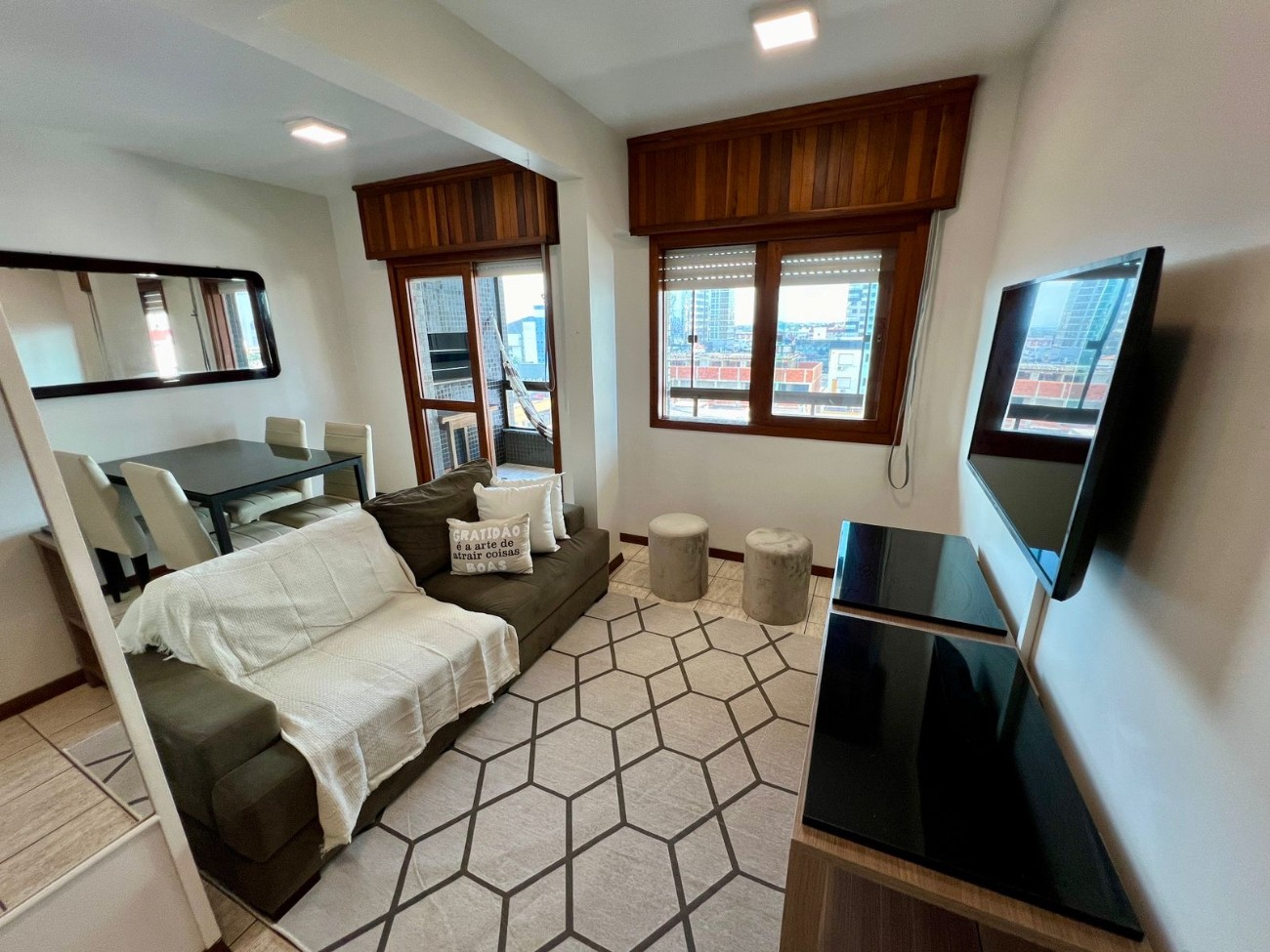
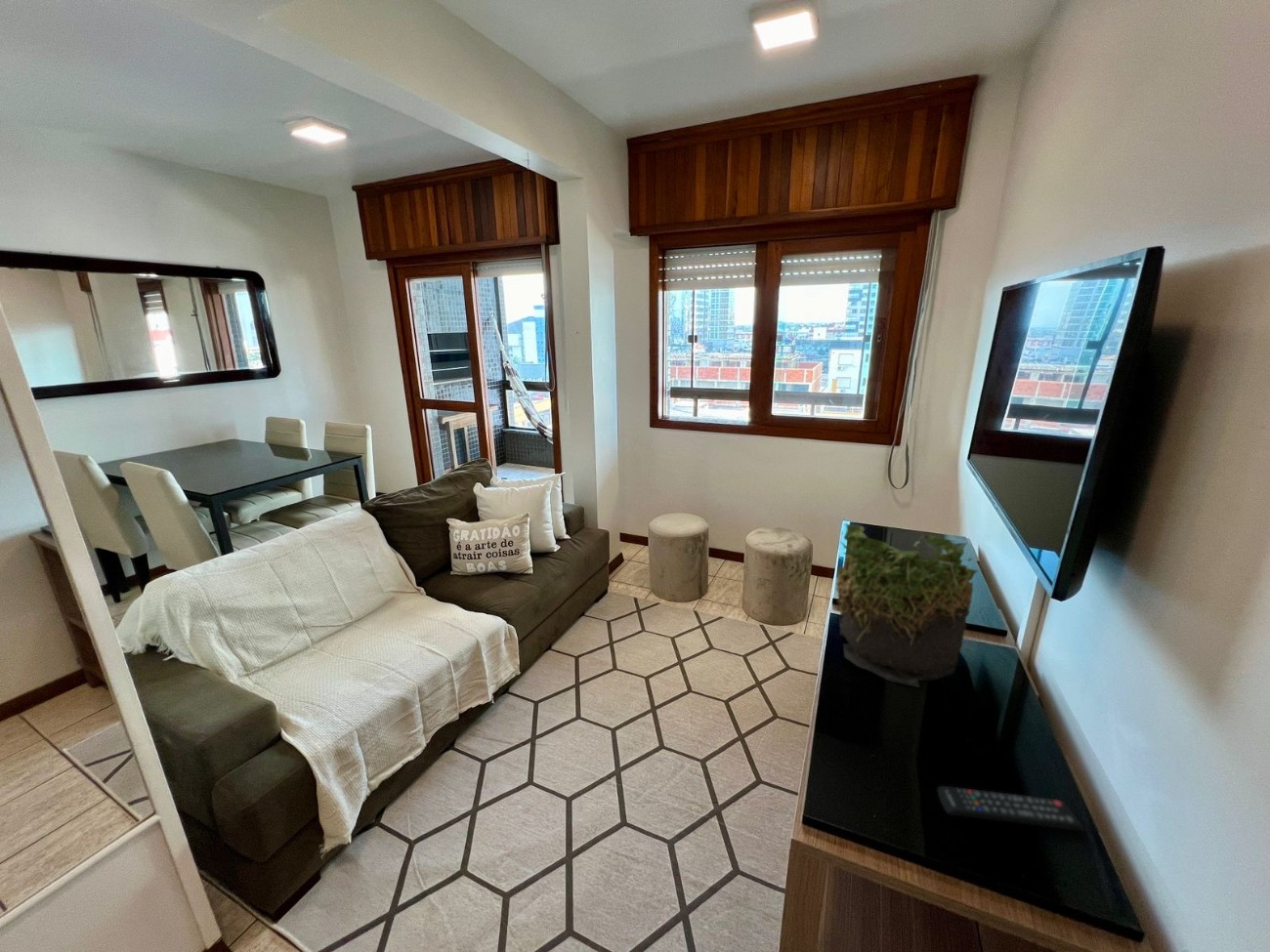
+ remote control (1007, 808)
+ plant (899, 605)
